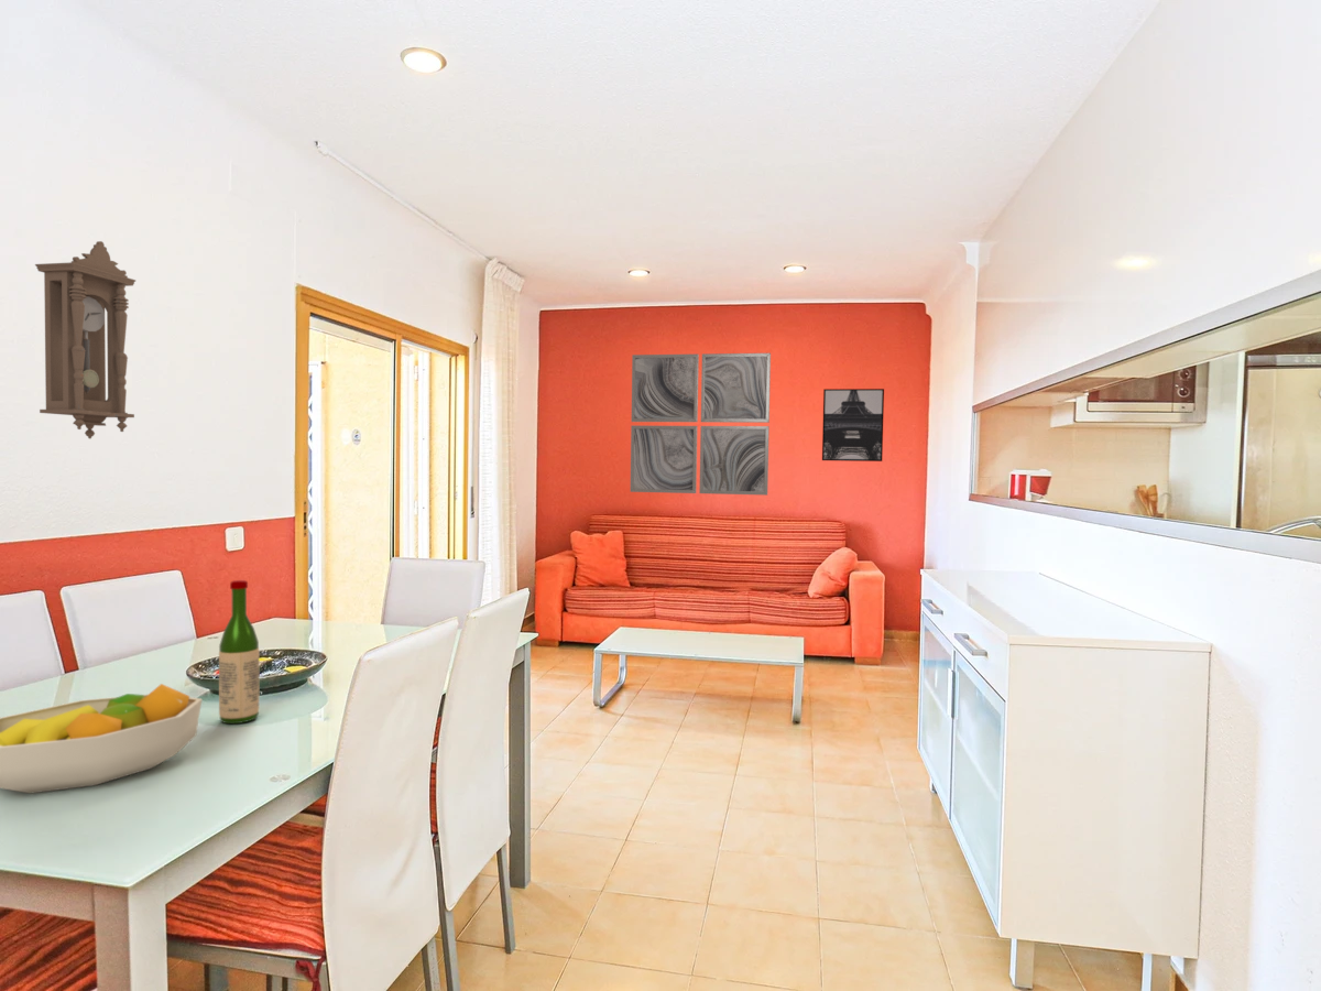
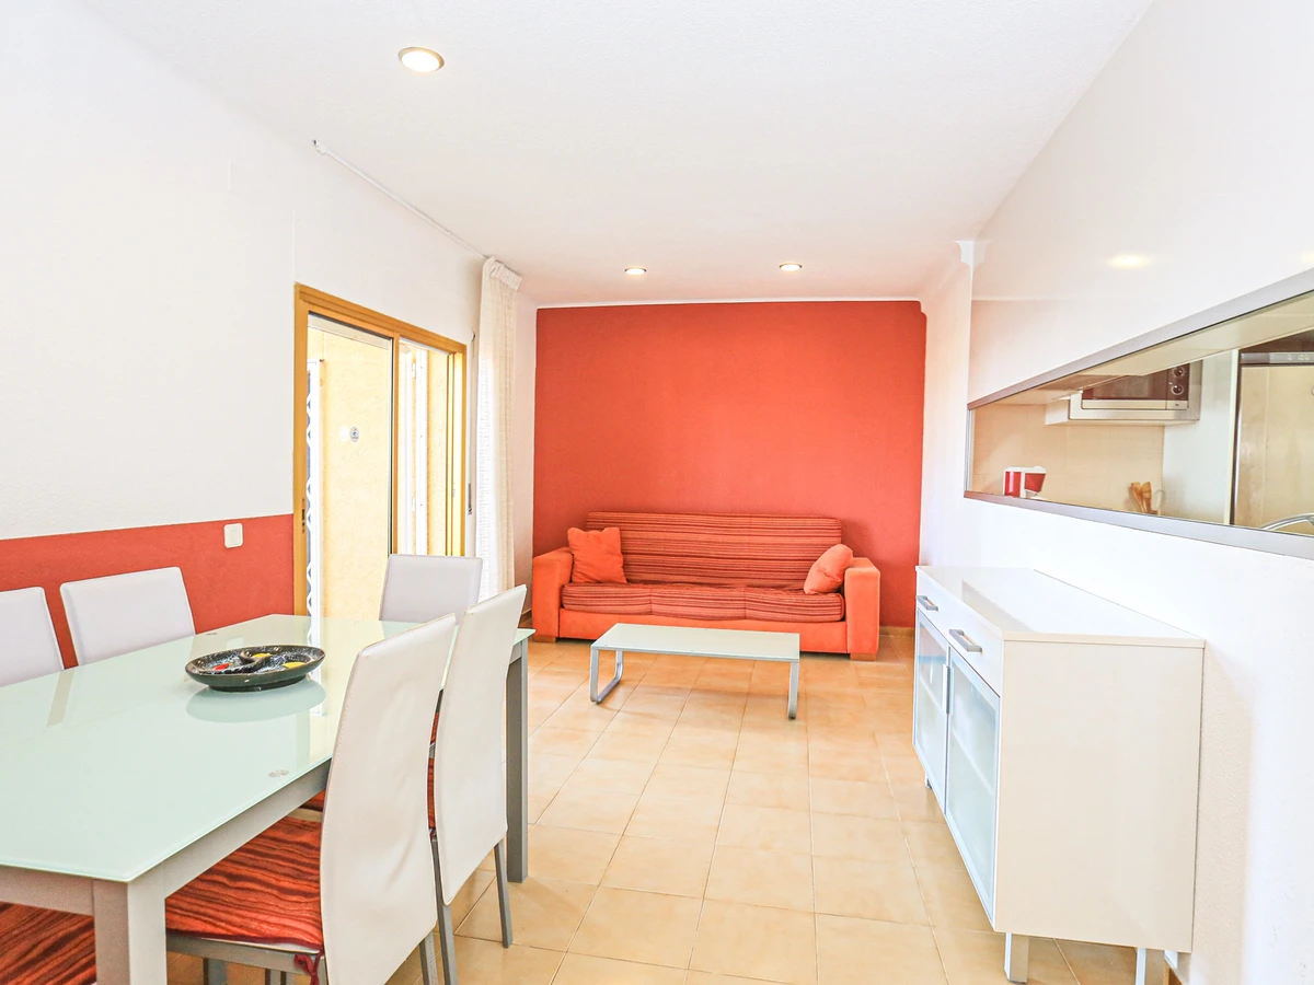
- wall art (697, 426)
- fruit bowl (89, 731)
- pendulum clock (87, 340)
- wine bottle (239, 650)
- wall art (852, 425)
